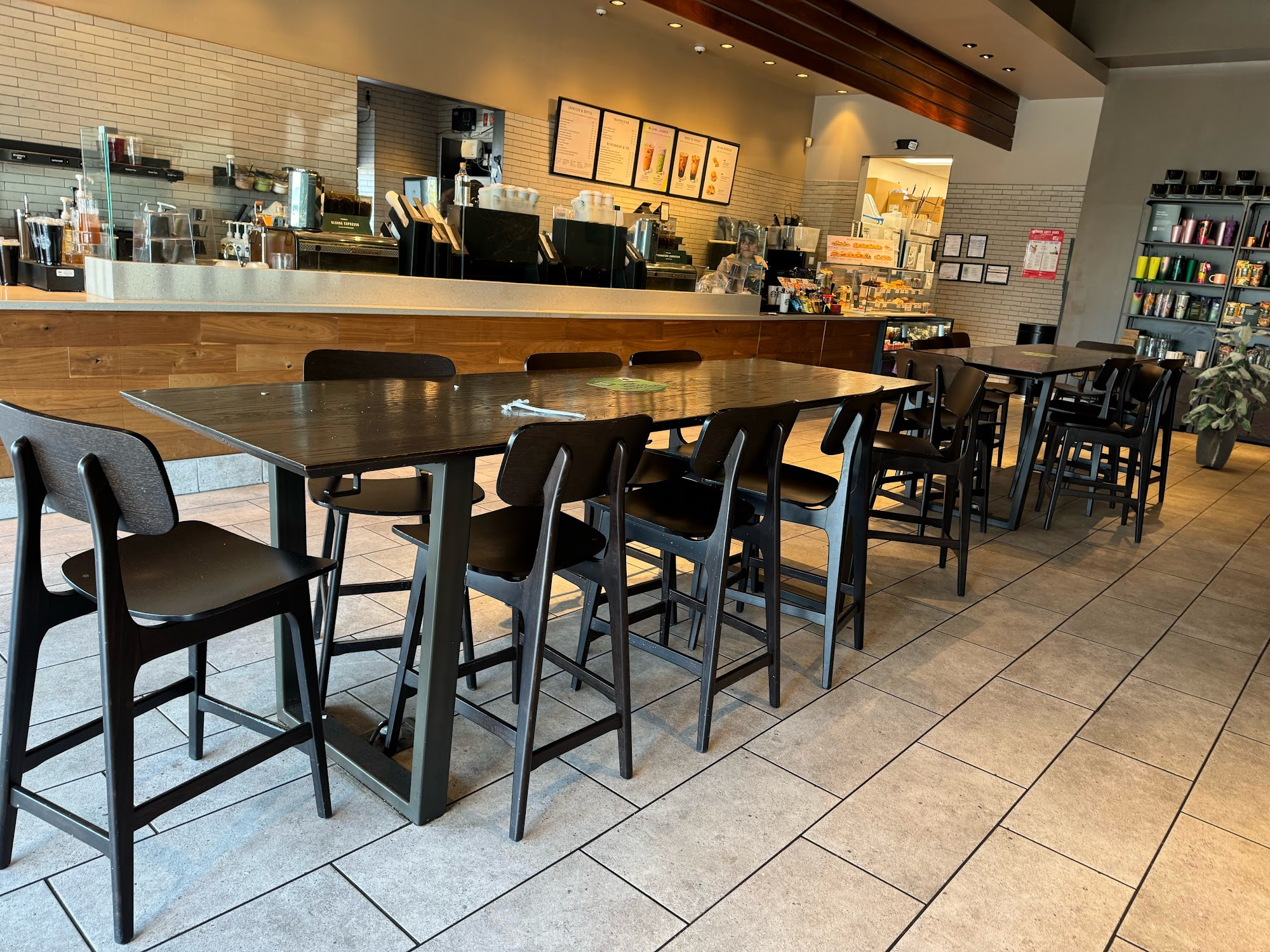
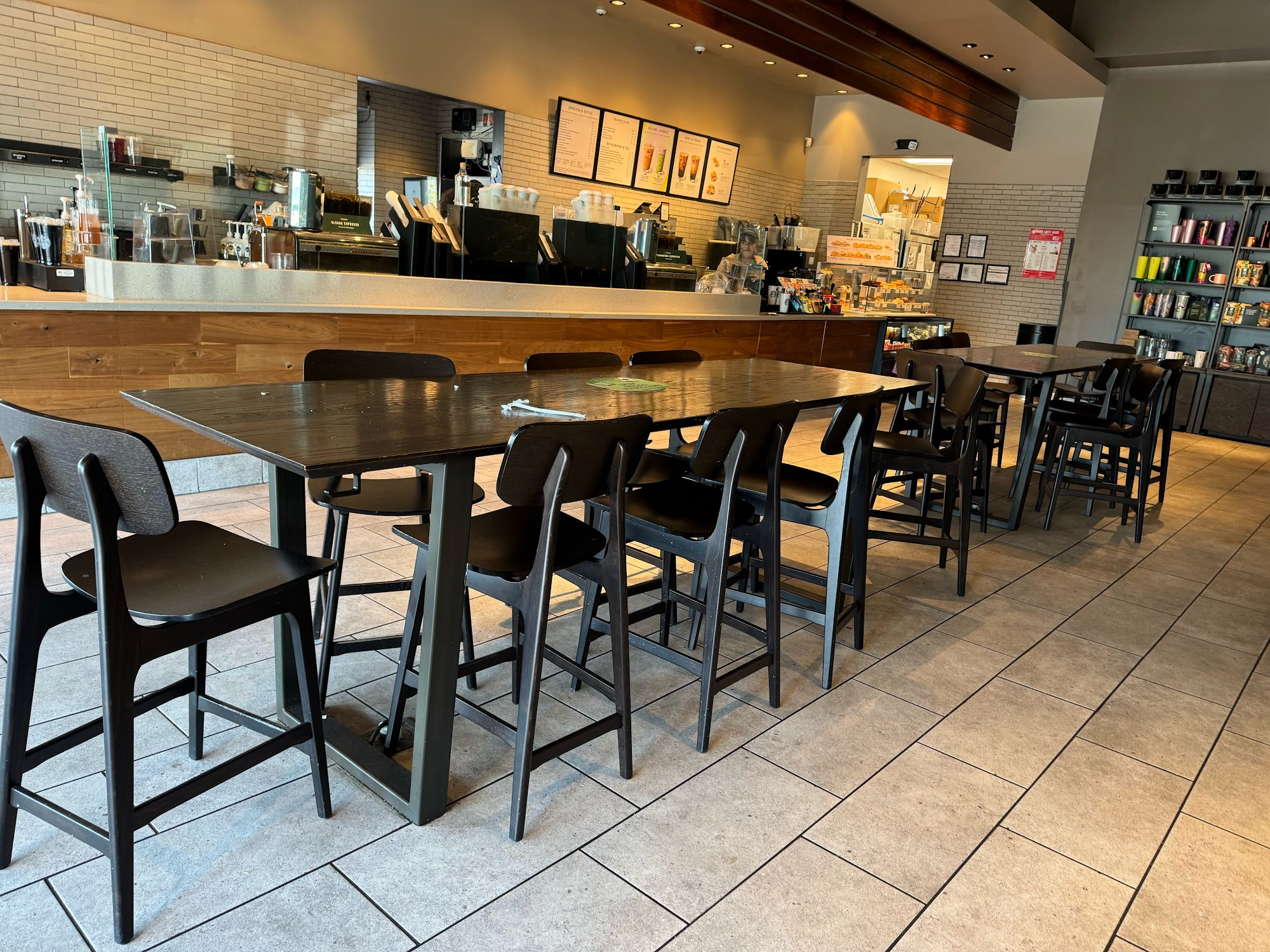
- indoor plant (1225, 393)
